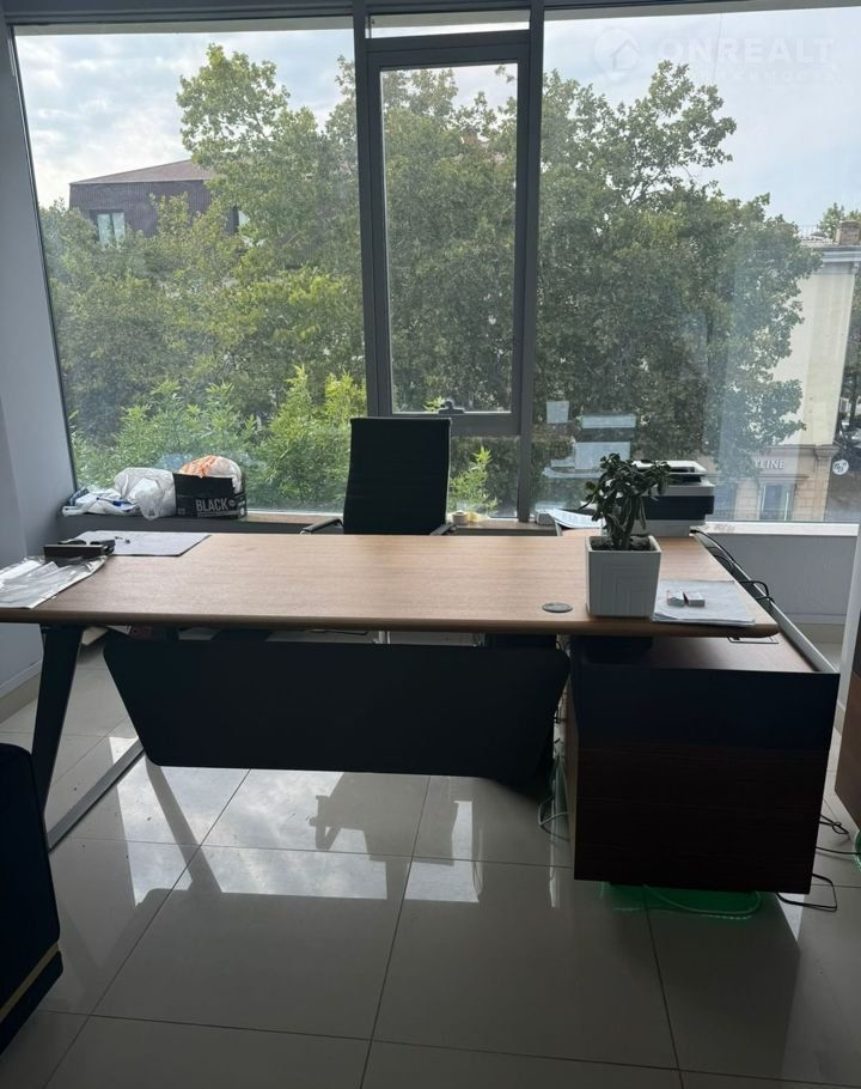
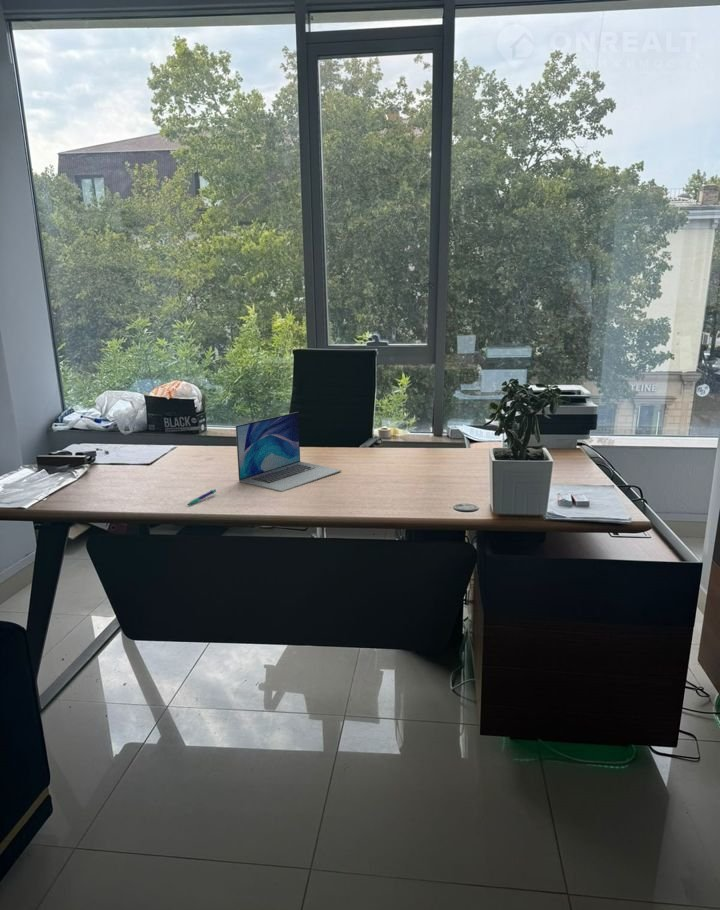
+ pen (201, 497)
+ laptop (290, 449)
